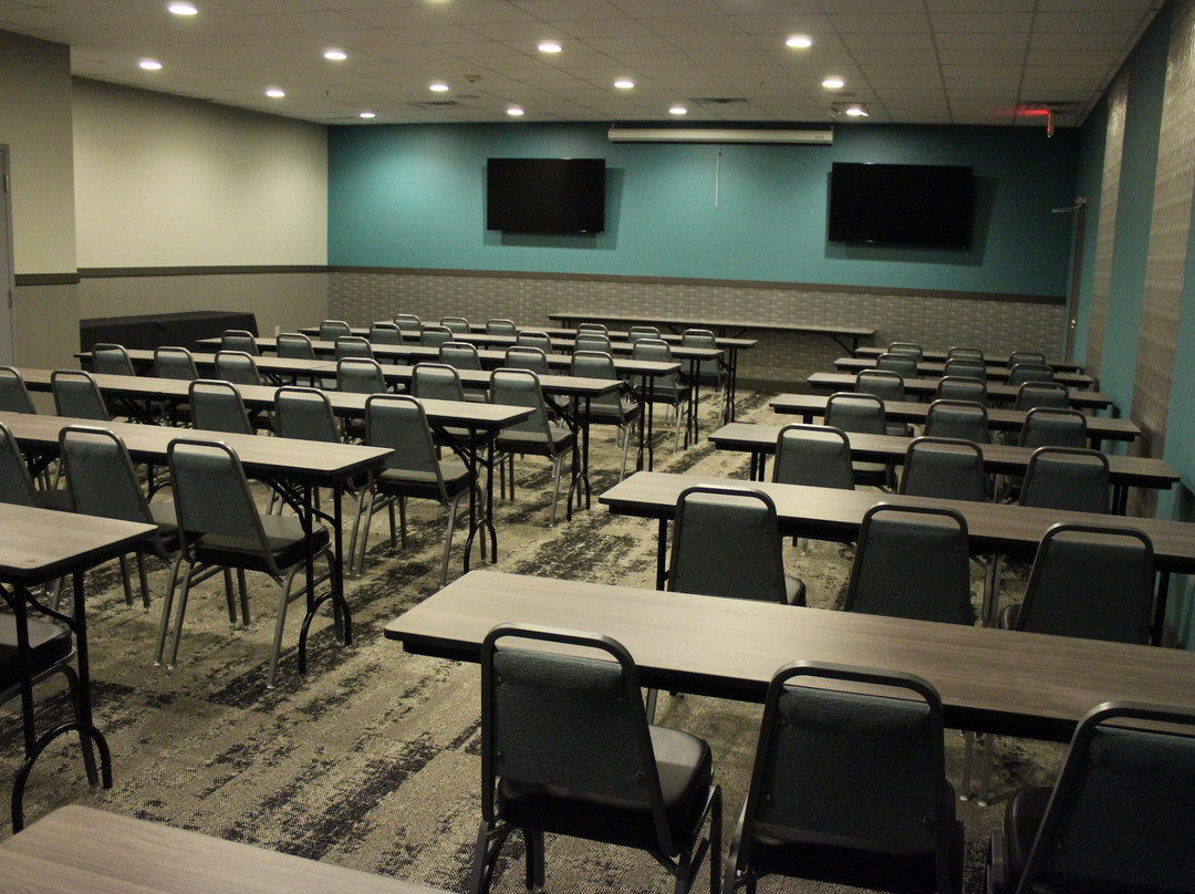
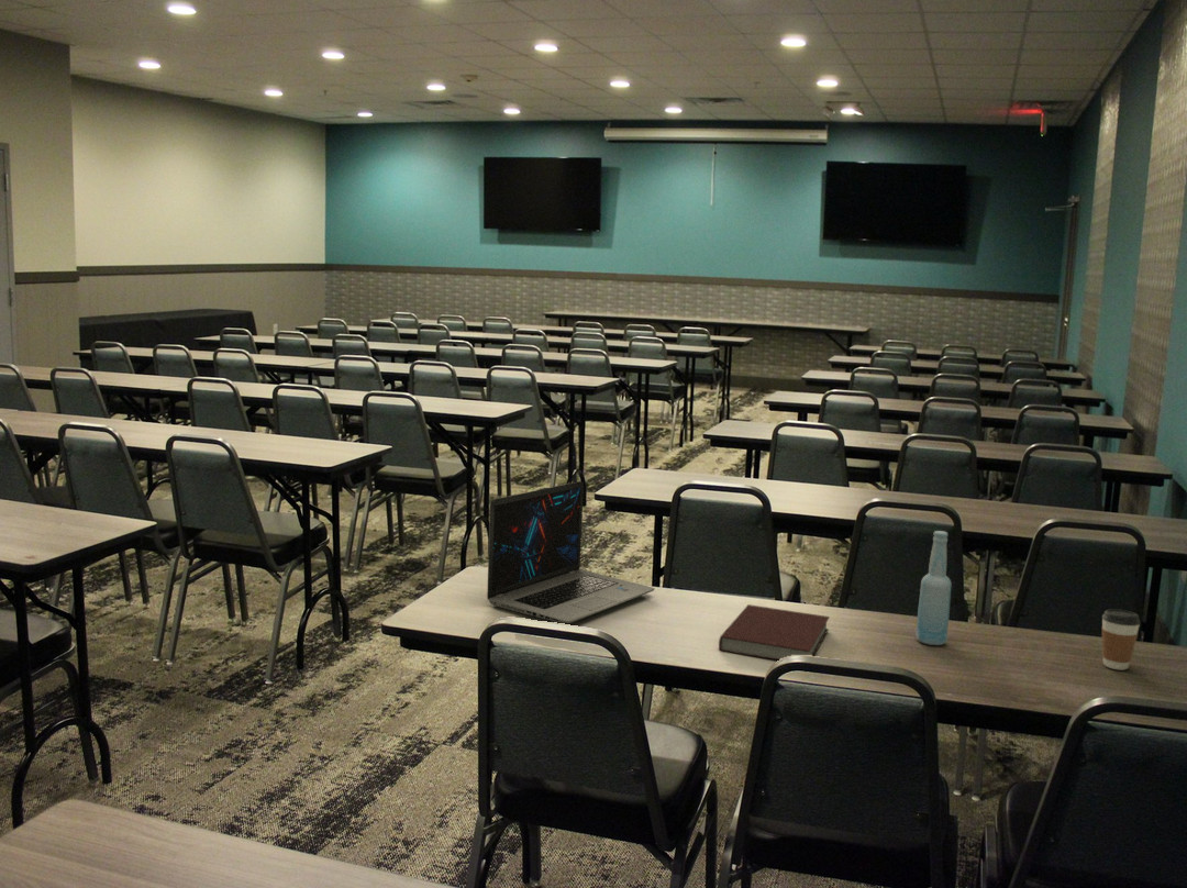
+ coffee cup (1118, 639)
+ laptop (575, 548)
+ bottle (935, 587)
+ notebook (776, 632)
